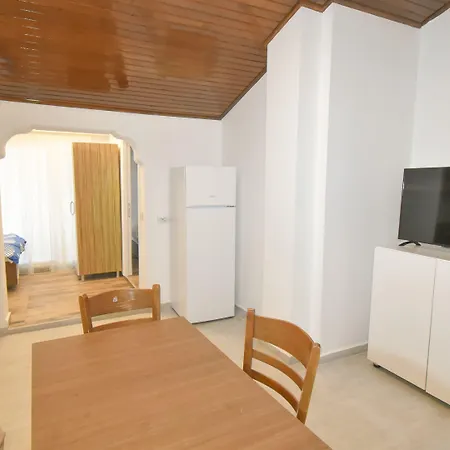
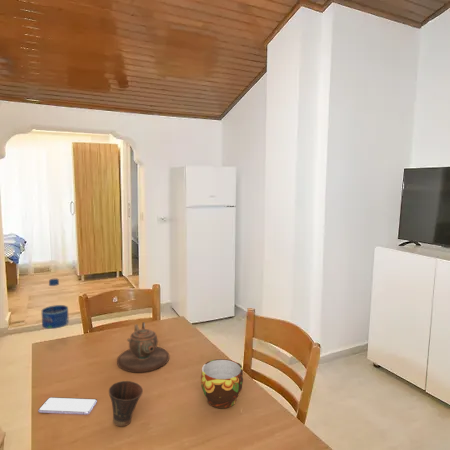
+ water bottle (55, 314)
+ smartphone (68, 405)
+ teapot (143, 341)
+ cup (126, 405)
+ cup (222, 382)
